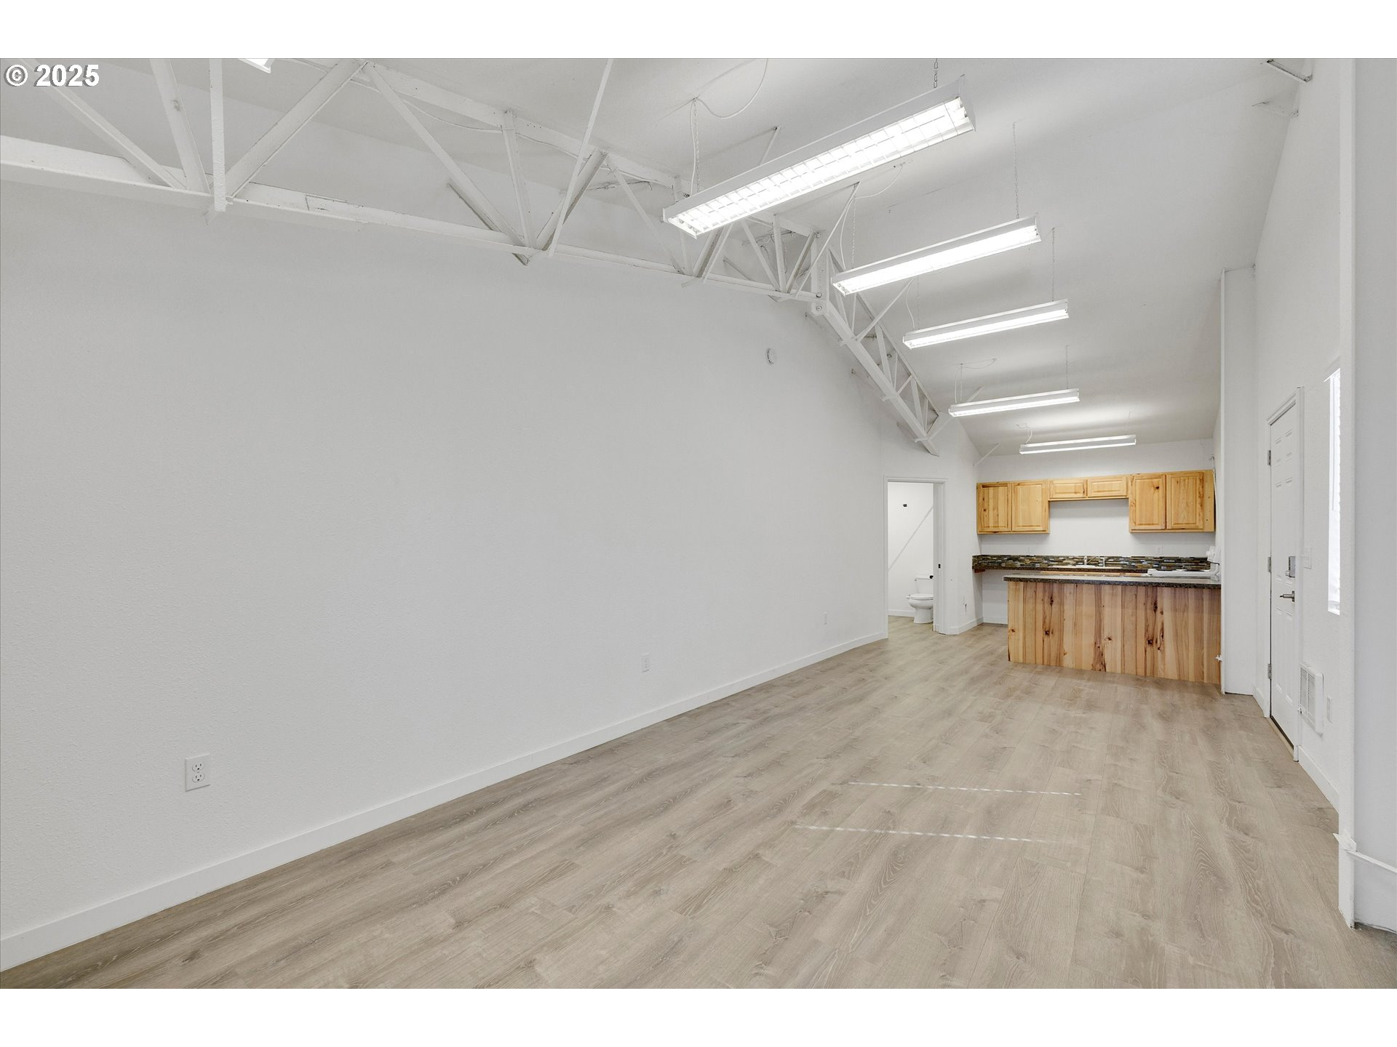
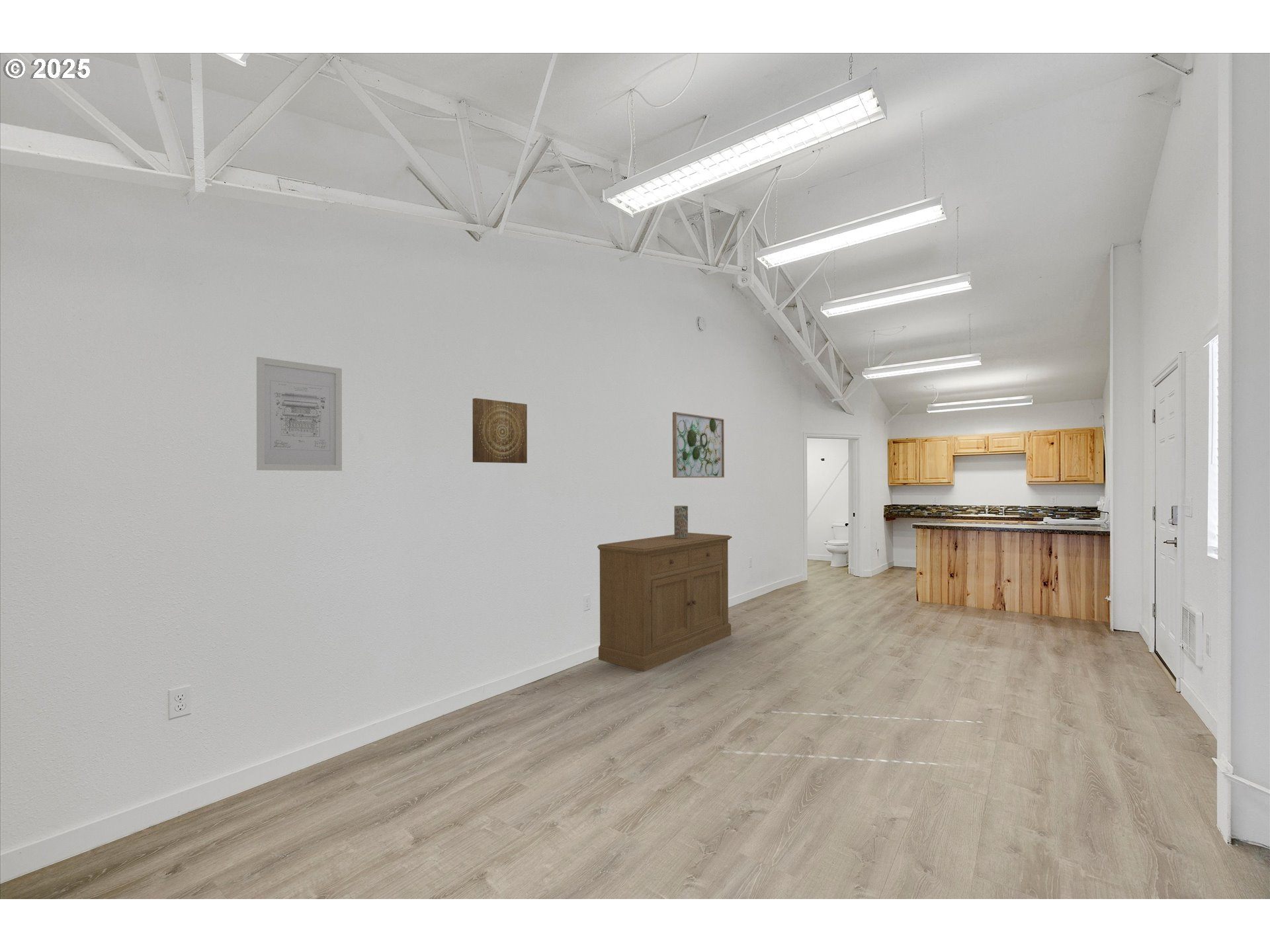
+ sideboard (670, 593)
+ wall art (700, 446)
+ wall art (301, 416)
+ vase (681, 522)
+ wall art (501, 432)
